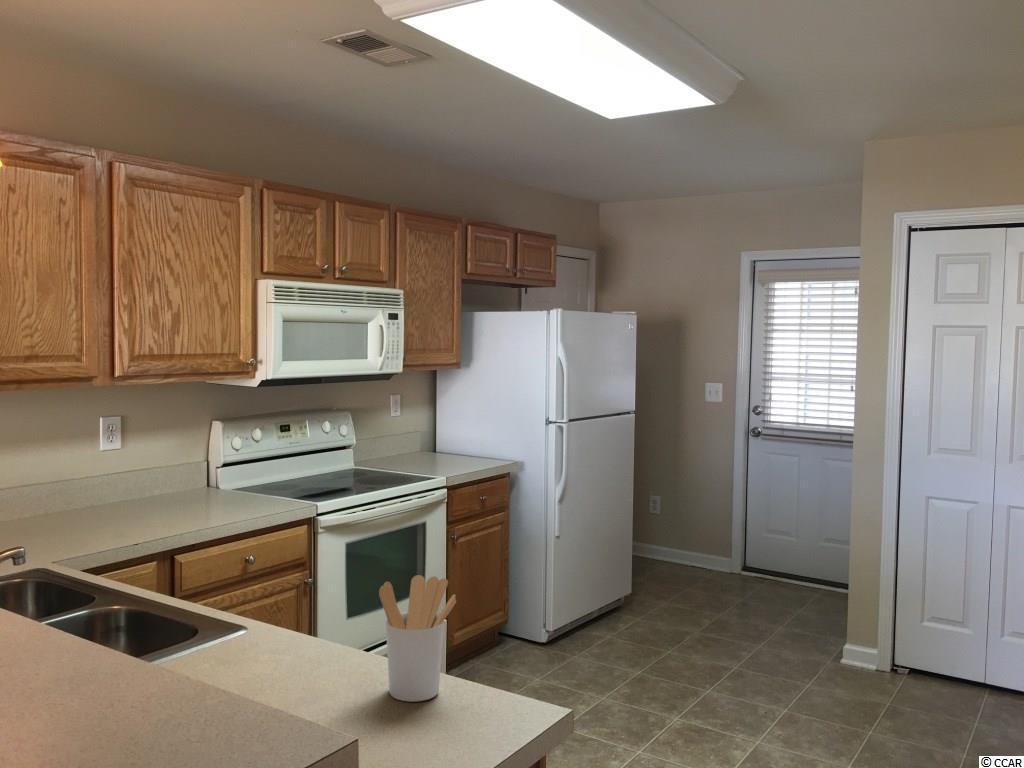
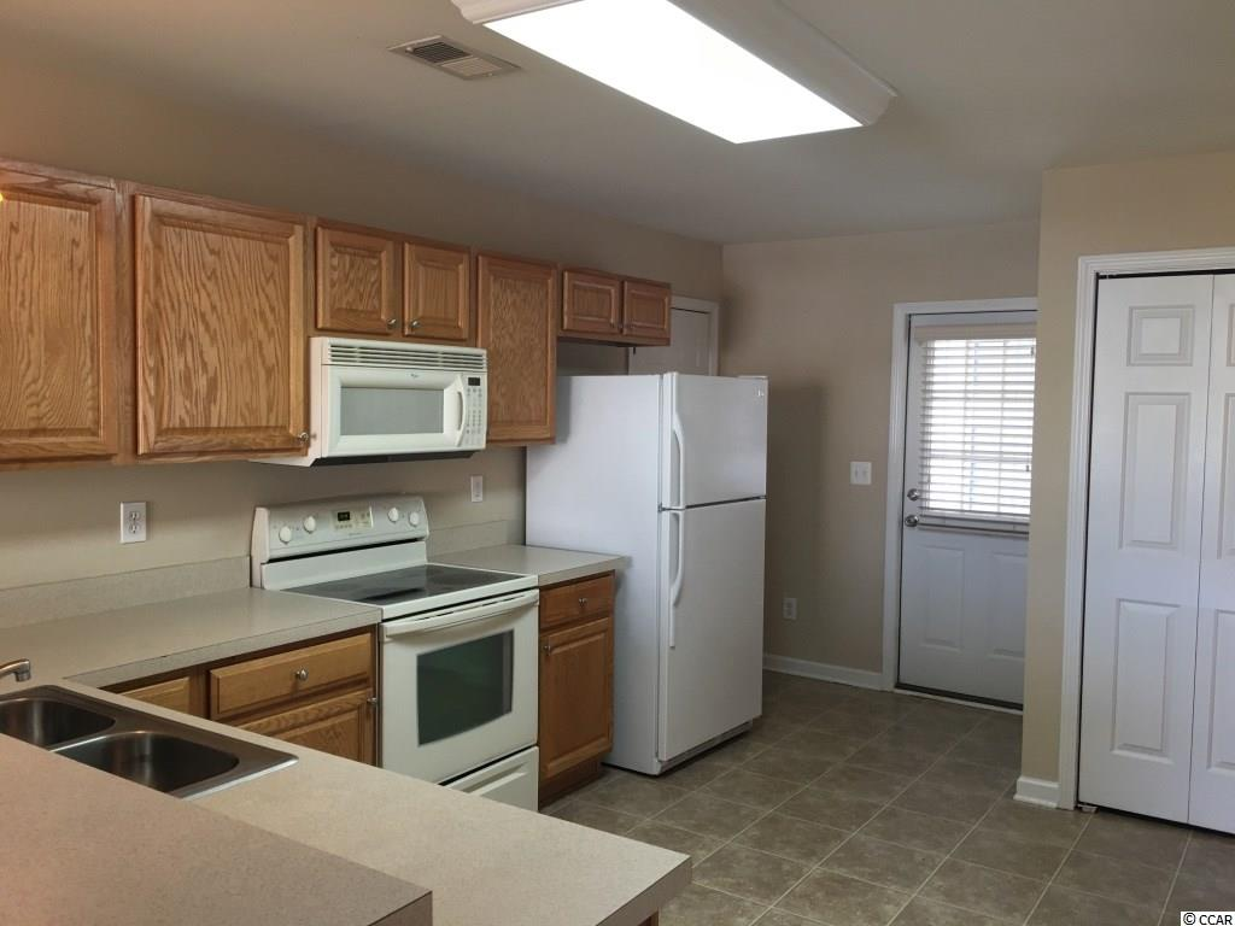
- utensil holder (419, 633)
